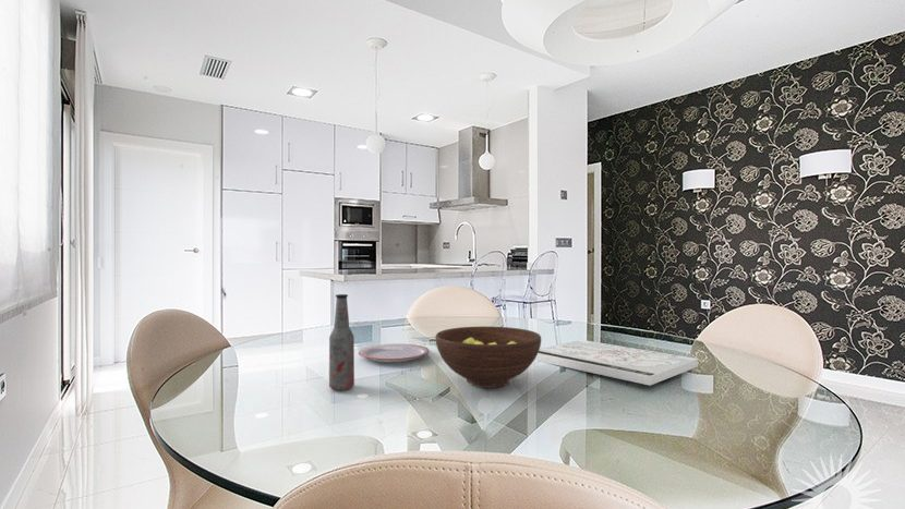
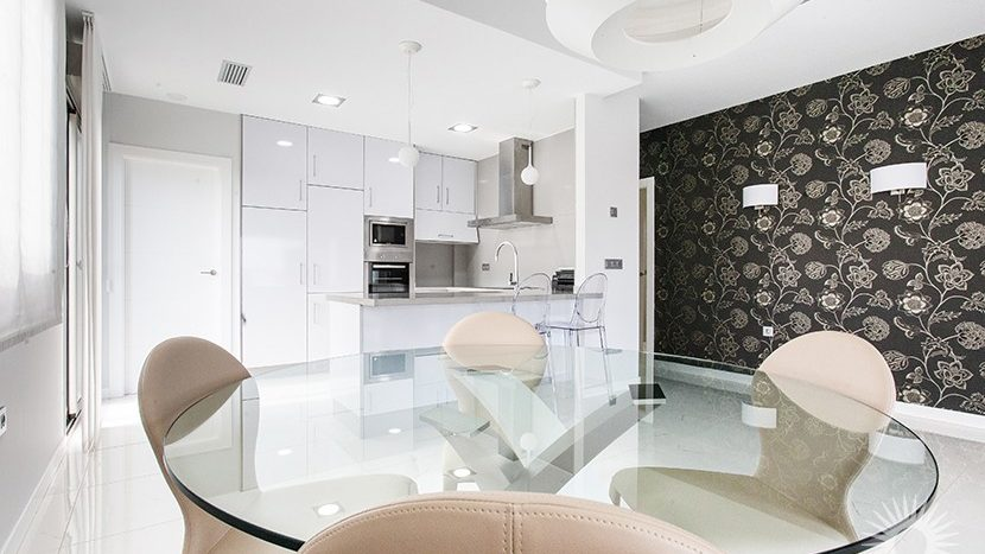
- fruit bowl (487, 359)
- plate (394, 353)
- picture frame (610, 359)
- bottle (341, 341)
